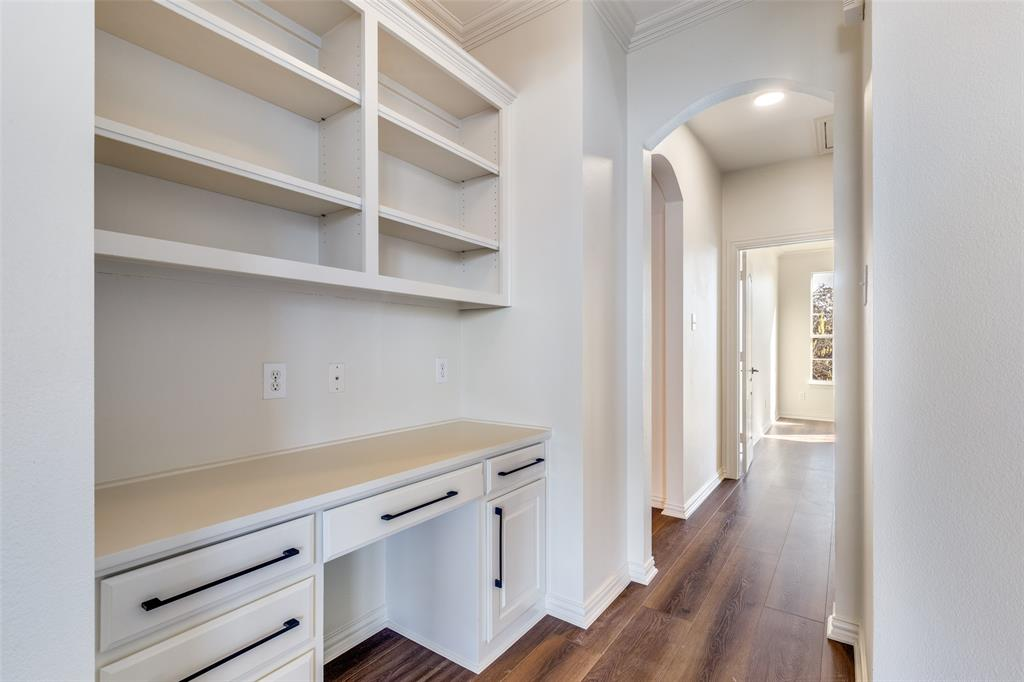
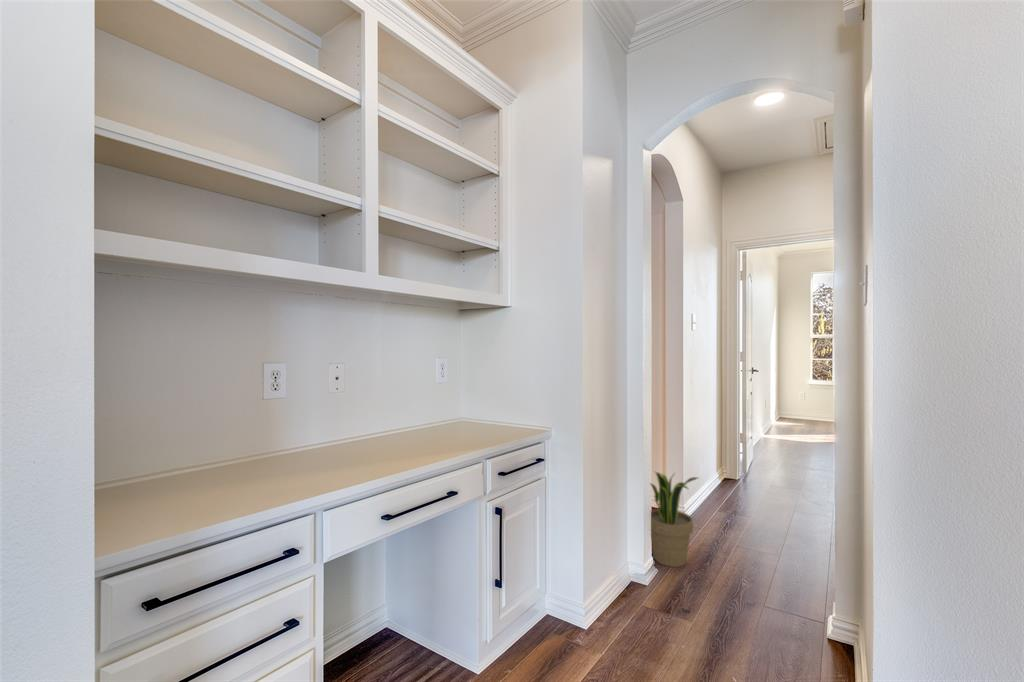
+ potted plant (673, 515)
